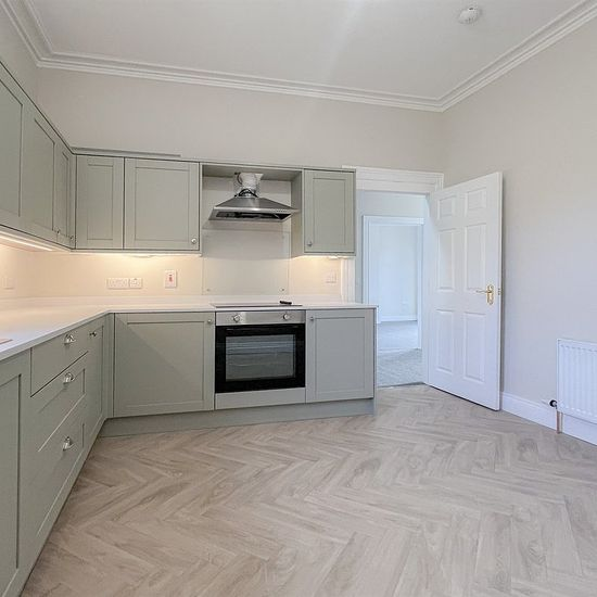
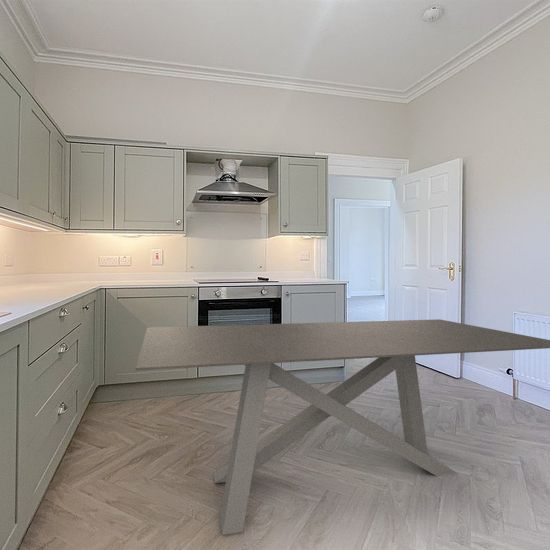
+ dining table (339, 406)
